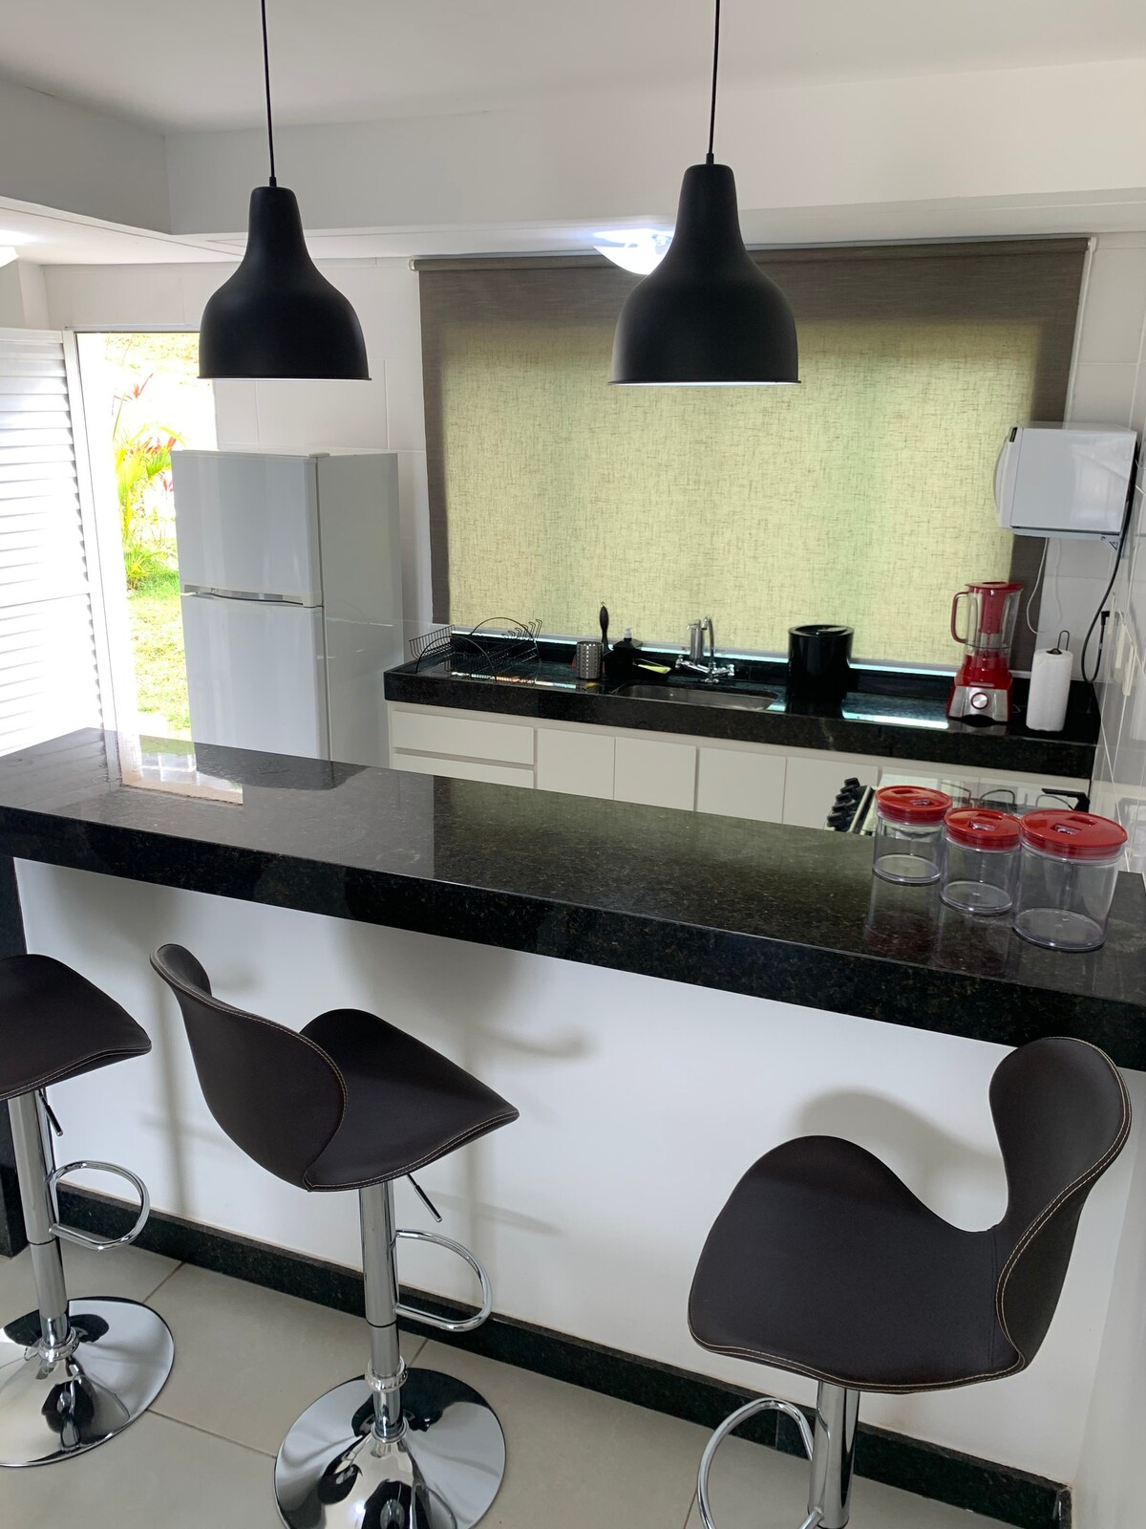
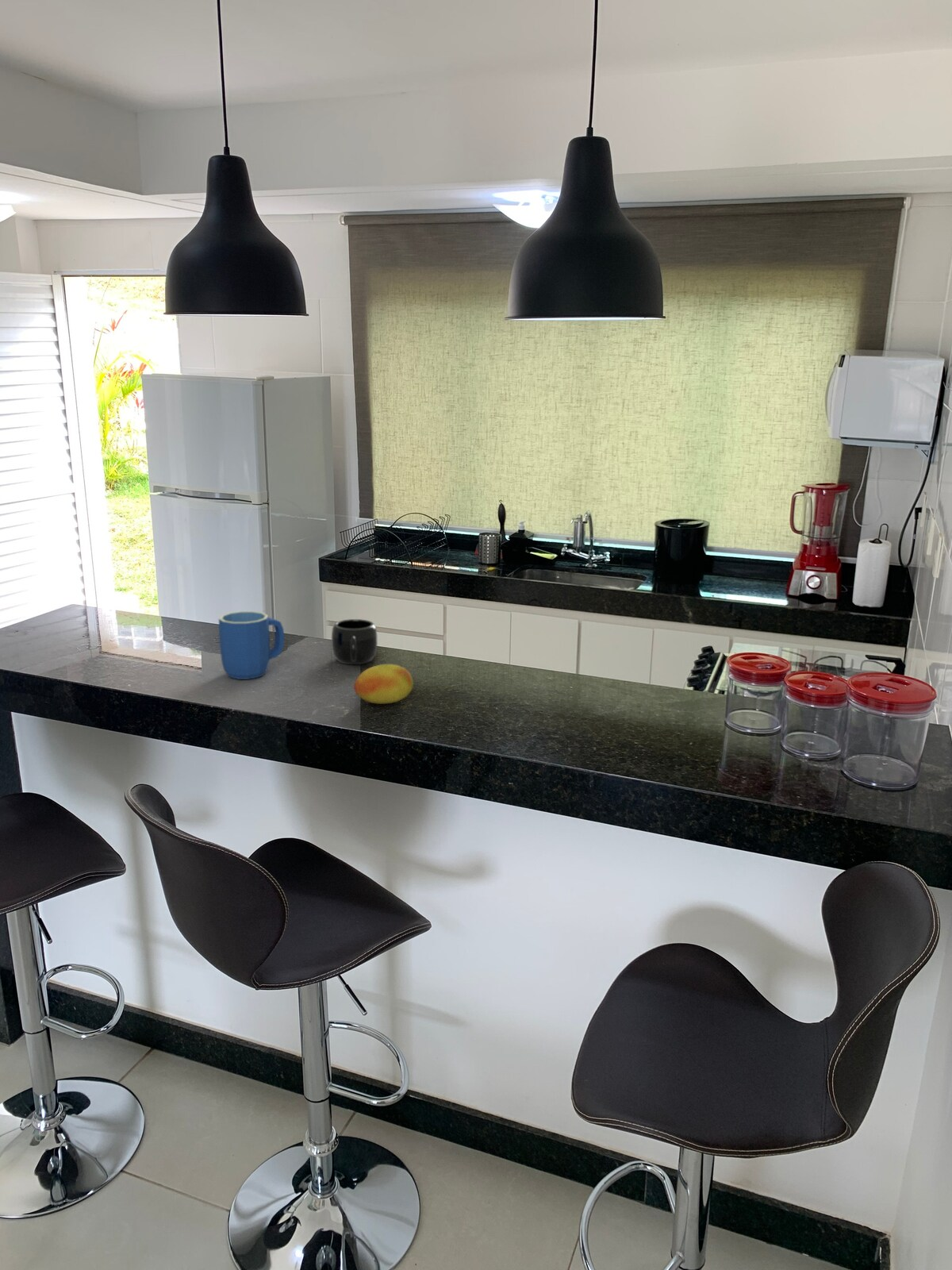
+ mug (351, 643)
+ fruit (384, 683)
+ mug (250, 644)
